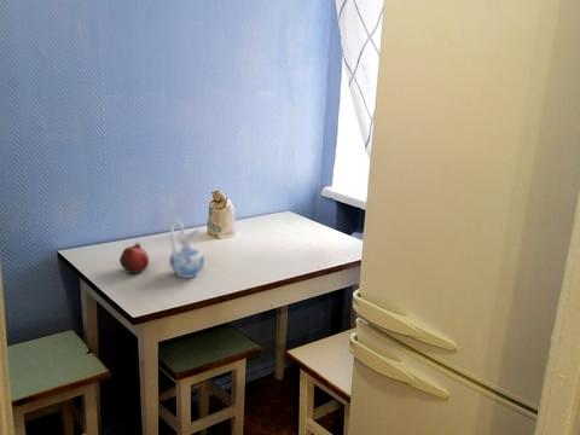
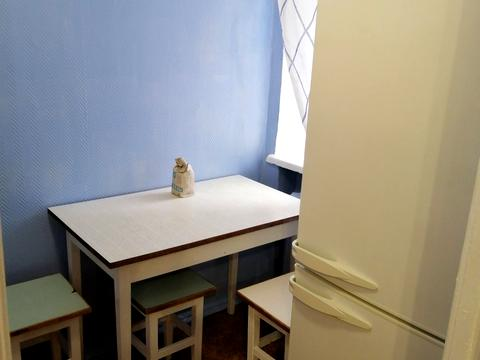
- fruit (134, 256)
- ceramic pitcher (186, 246)
